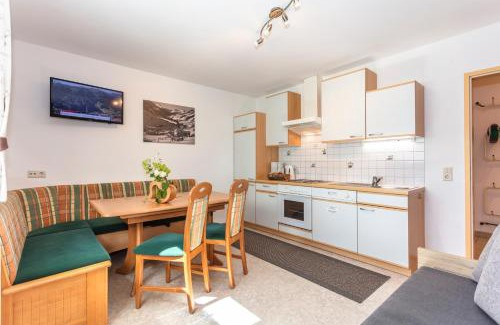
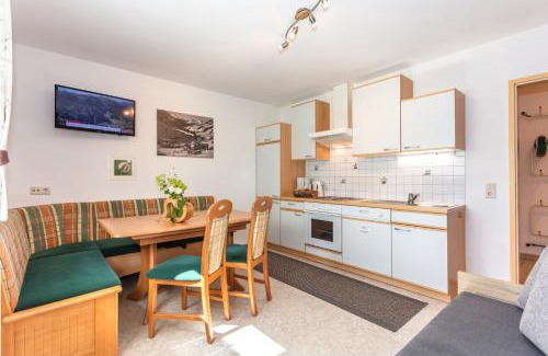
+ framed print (123, 168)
